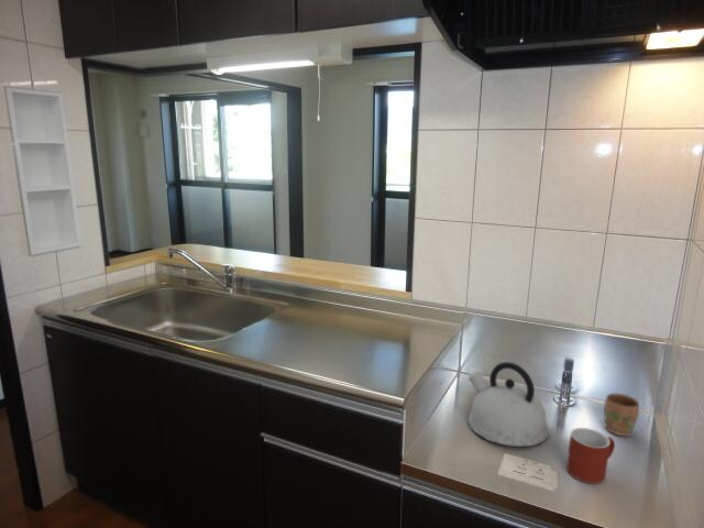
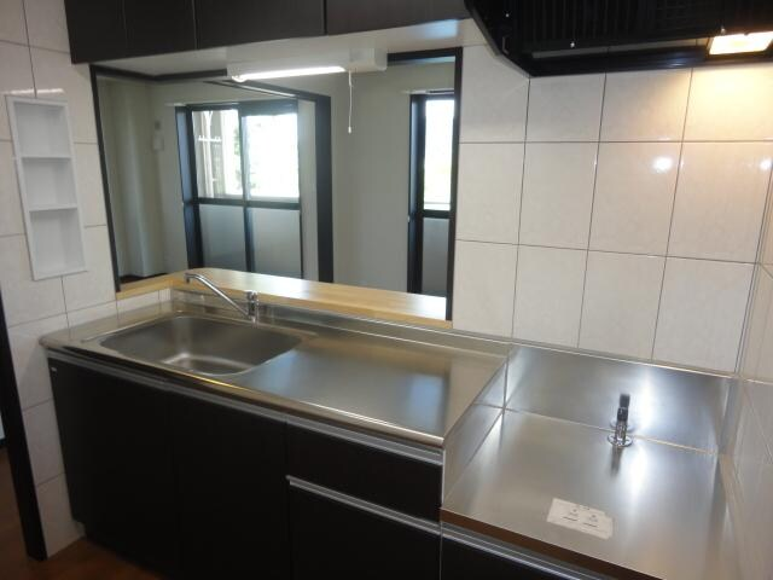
- mug (592, 452)
- mug (622, 414)
- kettle (506, 393)
